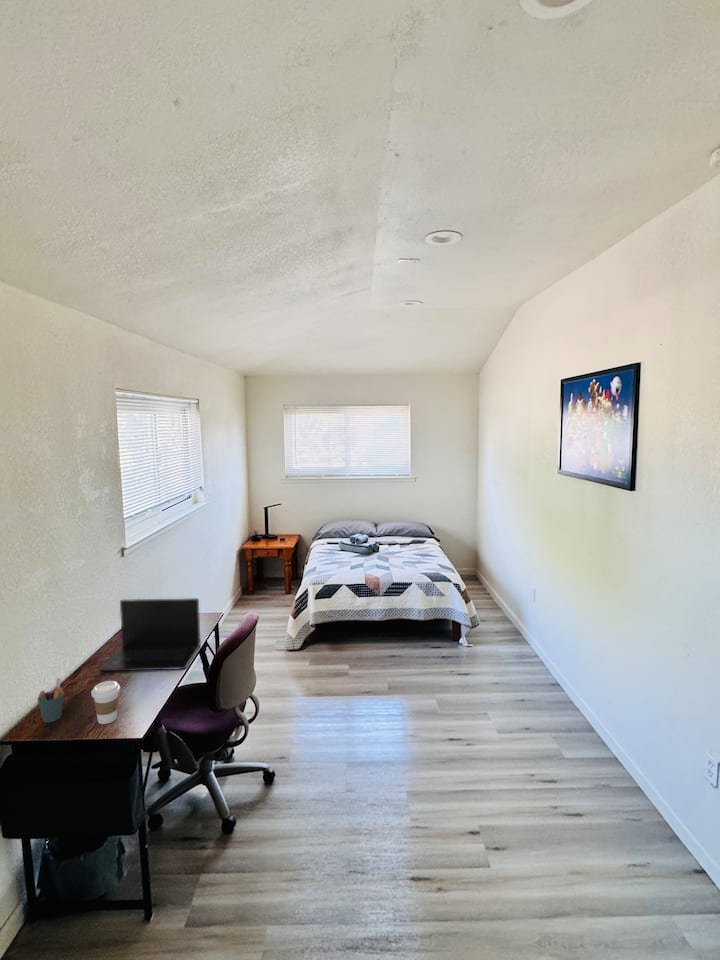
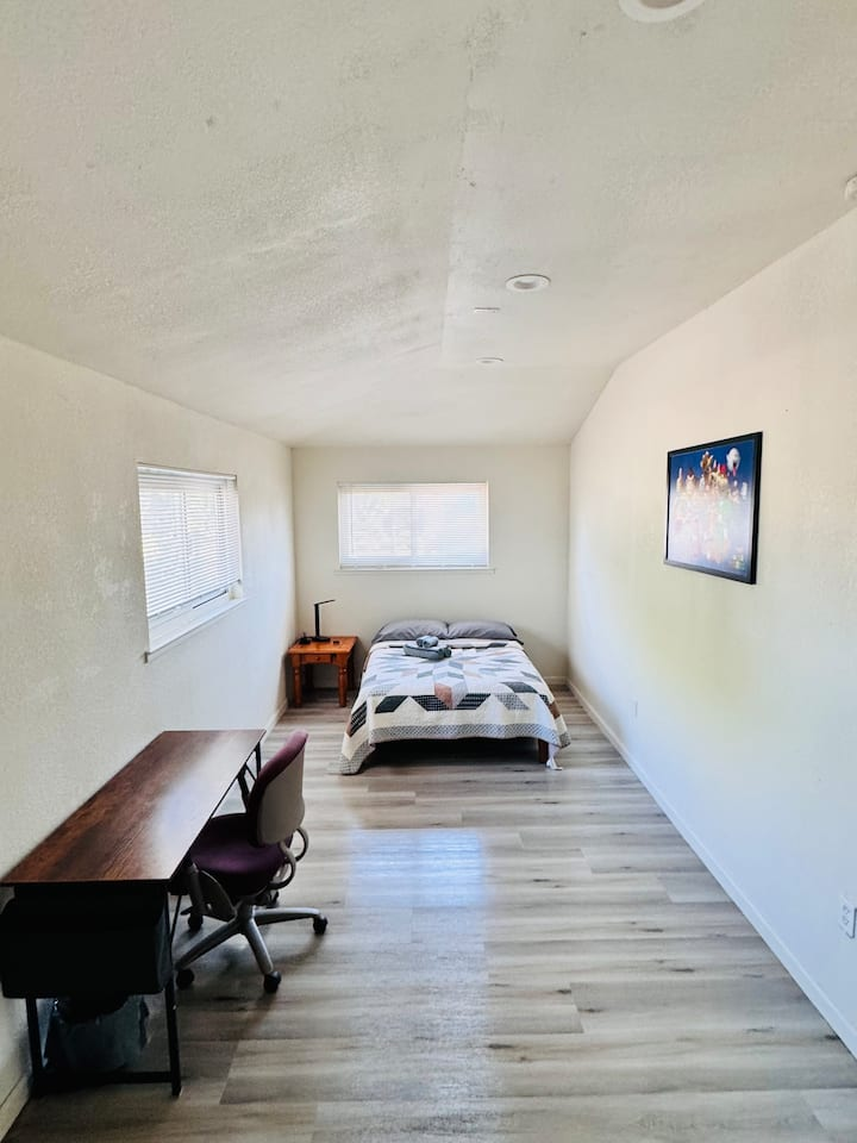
- pen holder (51, 700)
- coffee cup (106, 702)
- laptop (151, 633)
